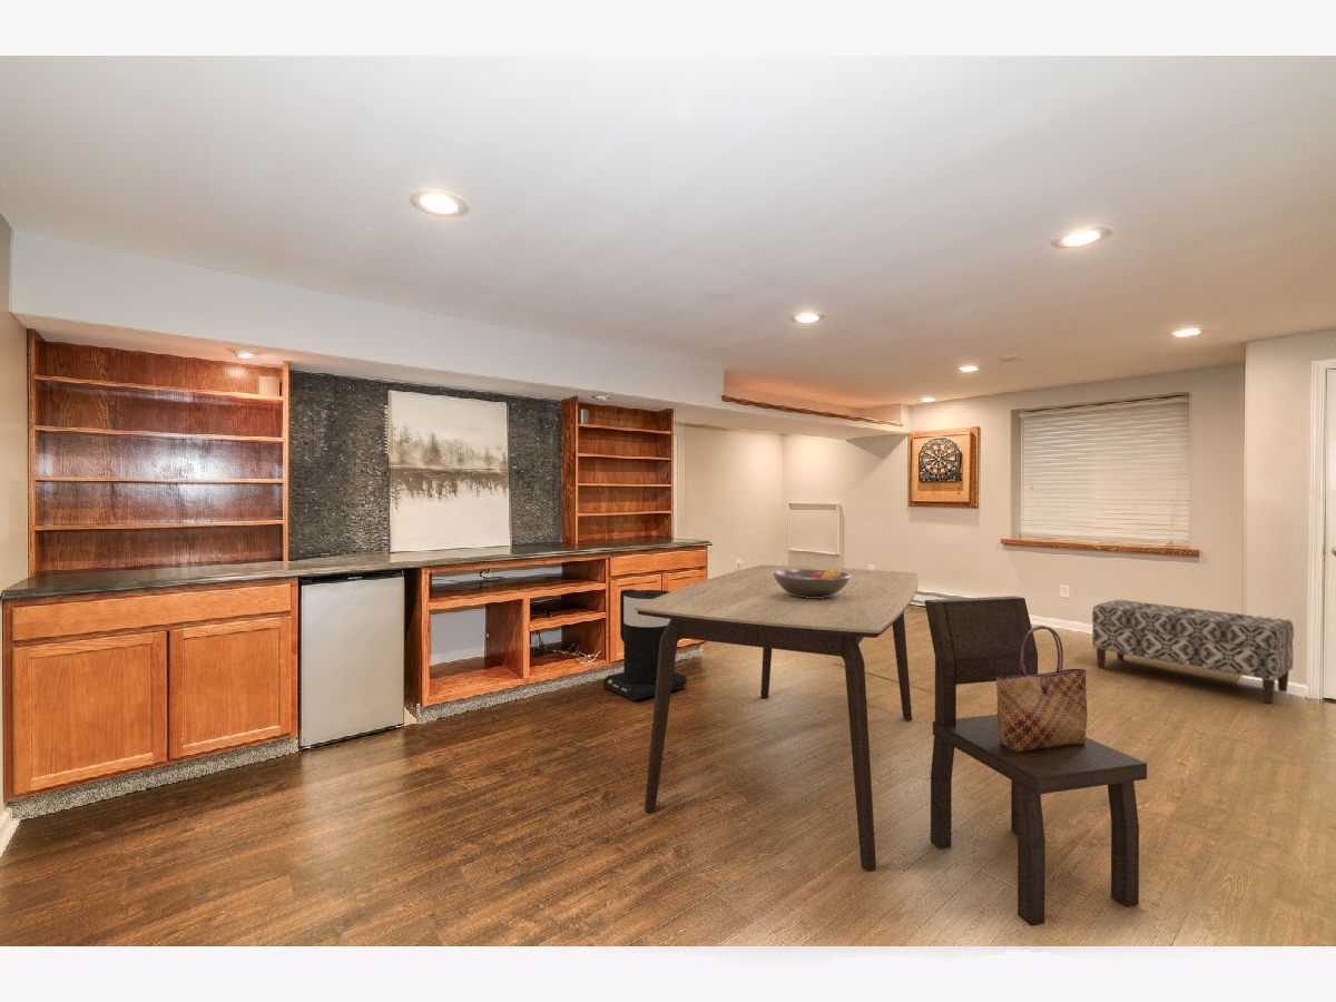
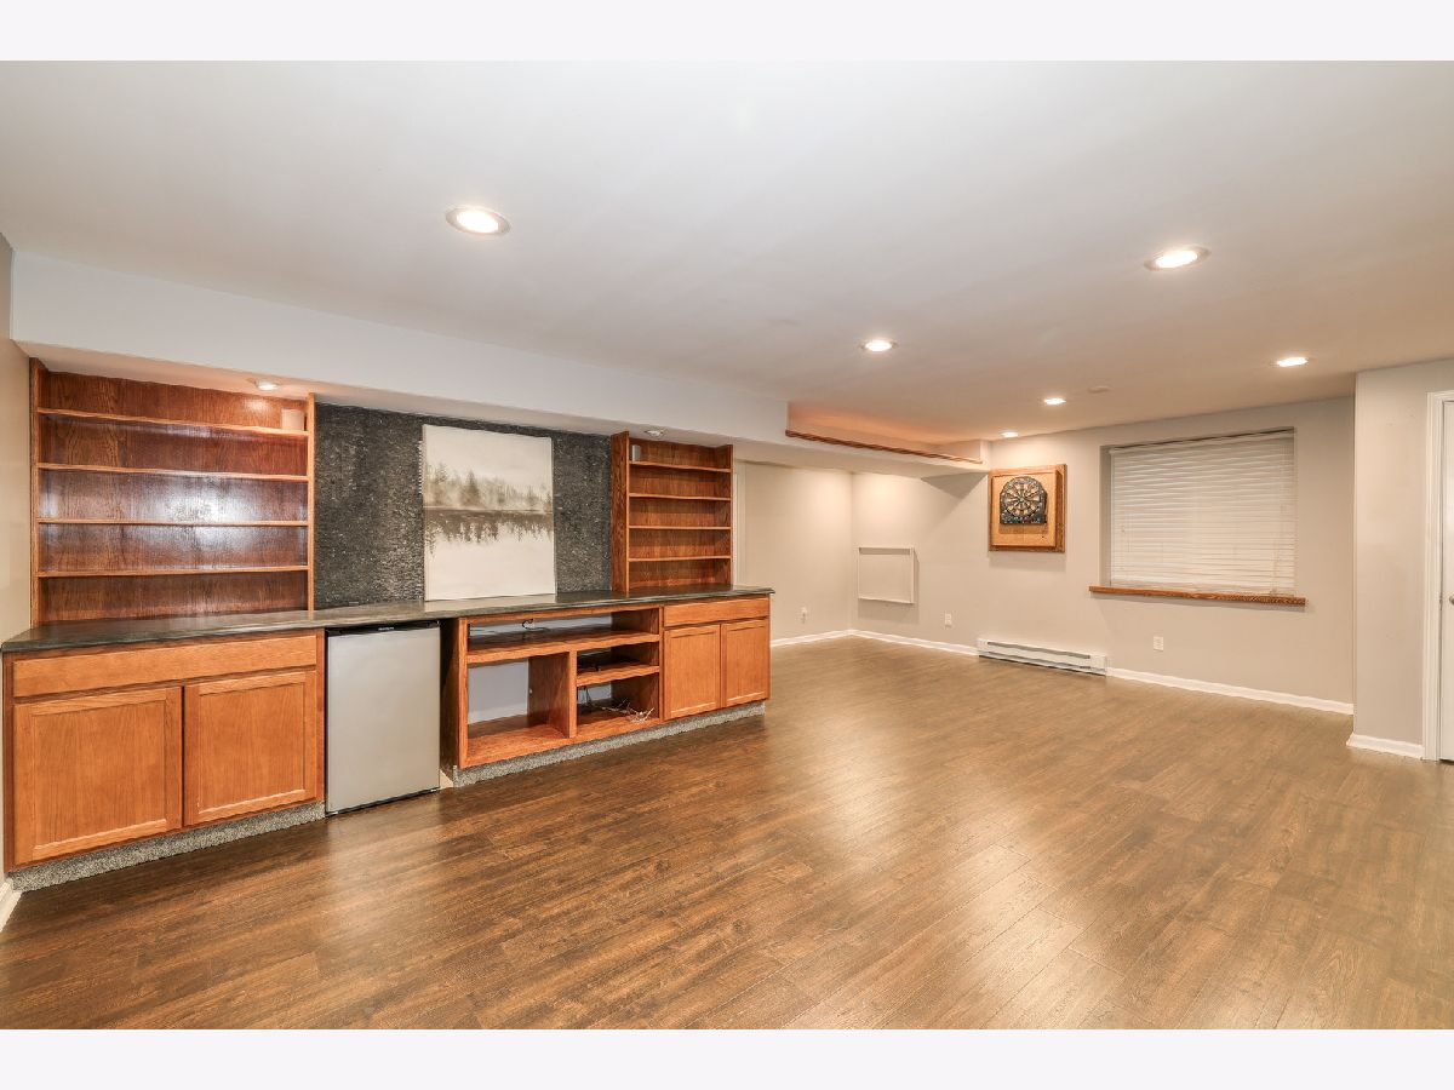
- tote bag (1042, 684)
- dining table (800, 651)
- dining chair (1028, 750)
- trash can (642, 639)
- fruit bowl (811, 581)
- bench (1186, 645)
